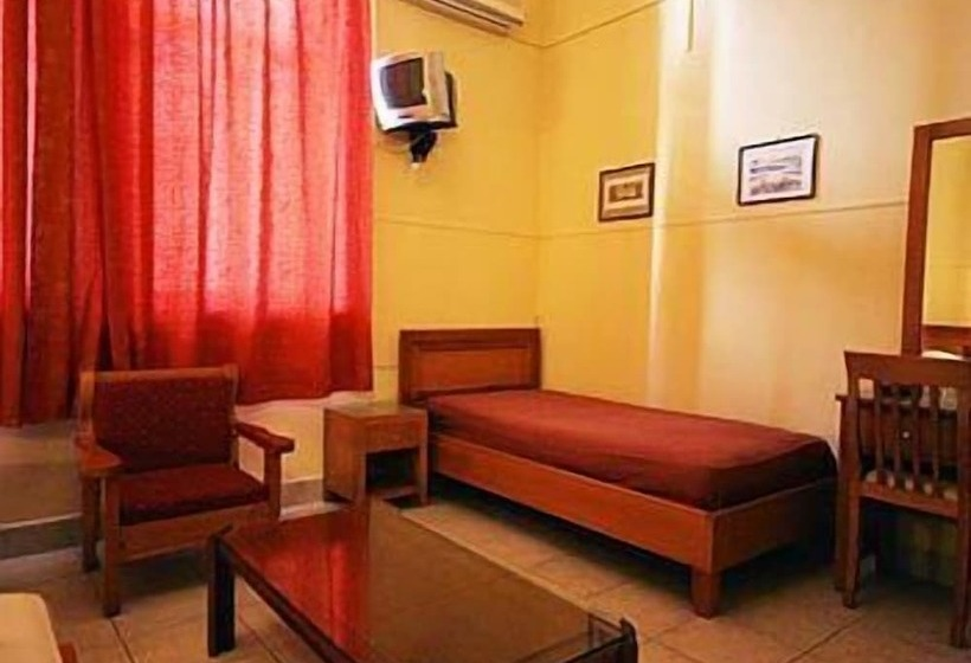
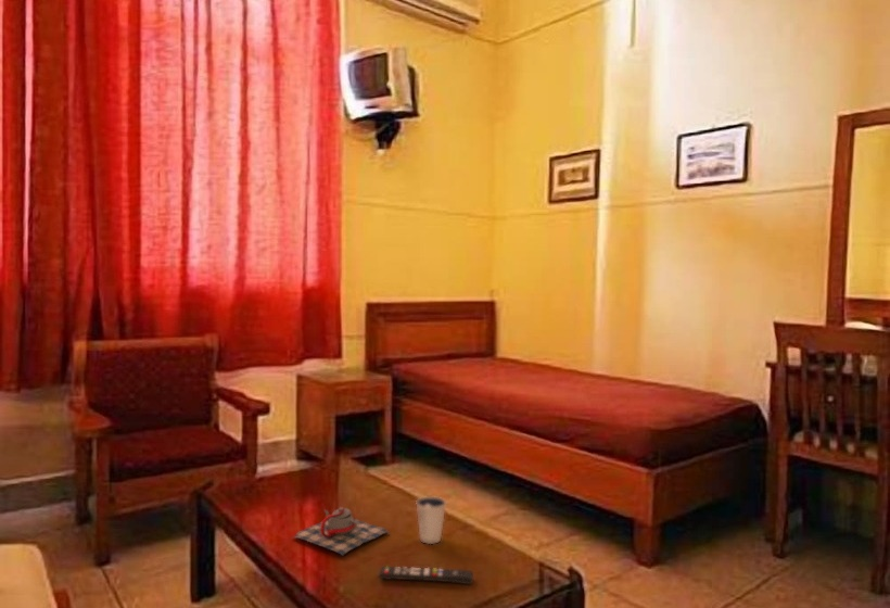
+ dixie cup (430, 520)
+ teapot (341, 521)
+ remote control (425, 574)
